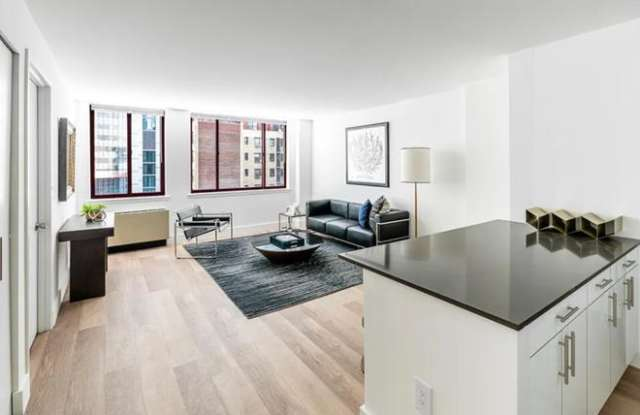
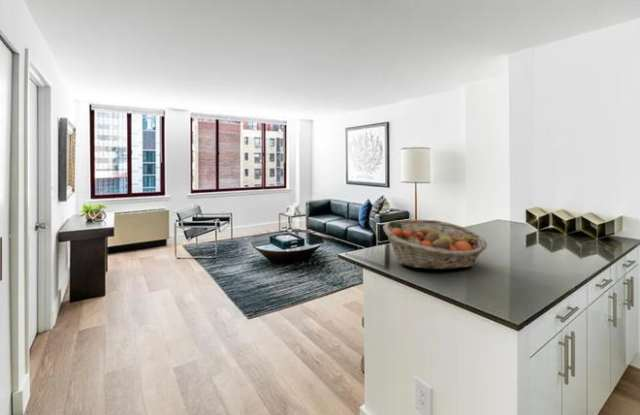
+ fruit basket (433, 242)
